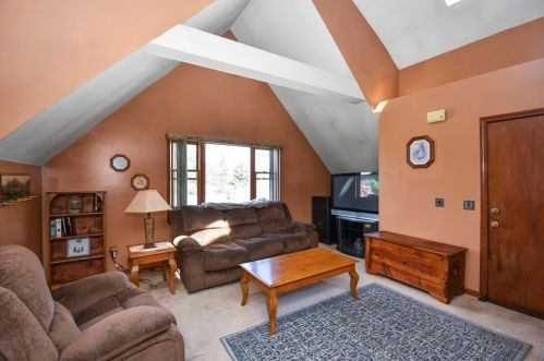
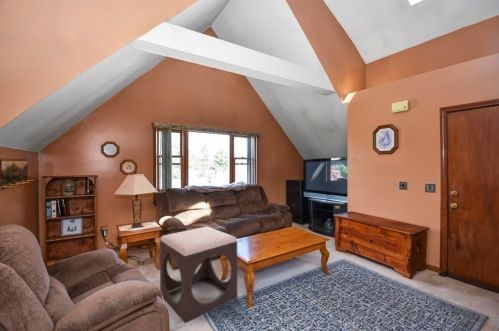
+ footstool (198, 265)
